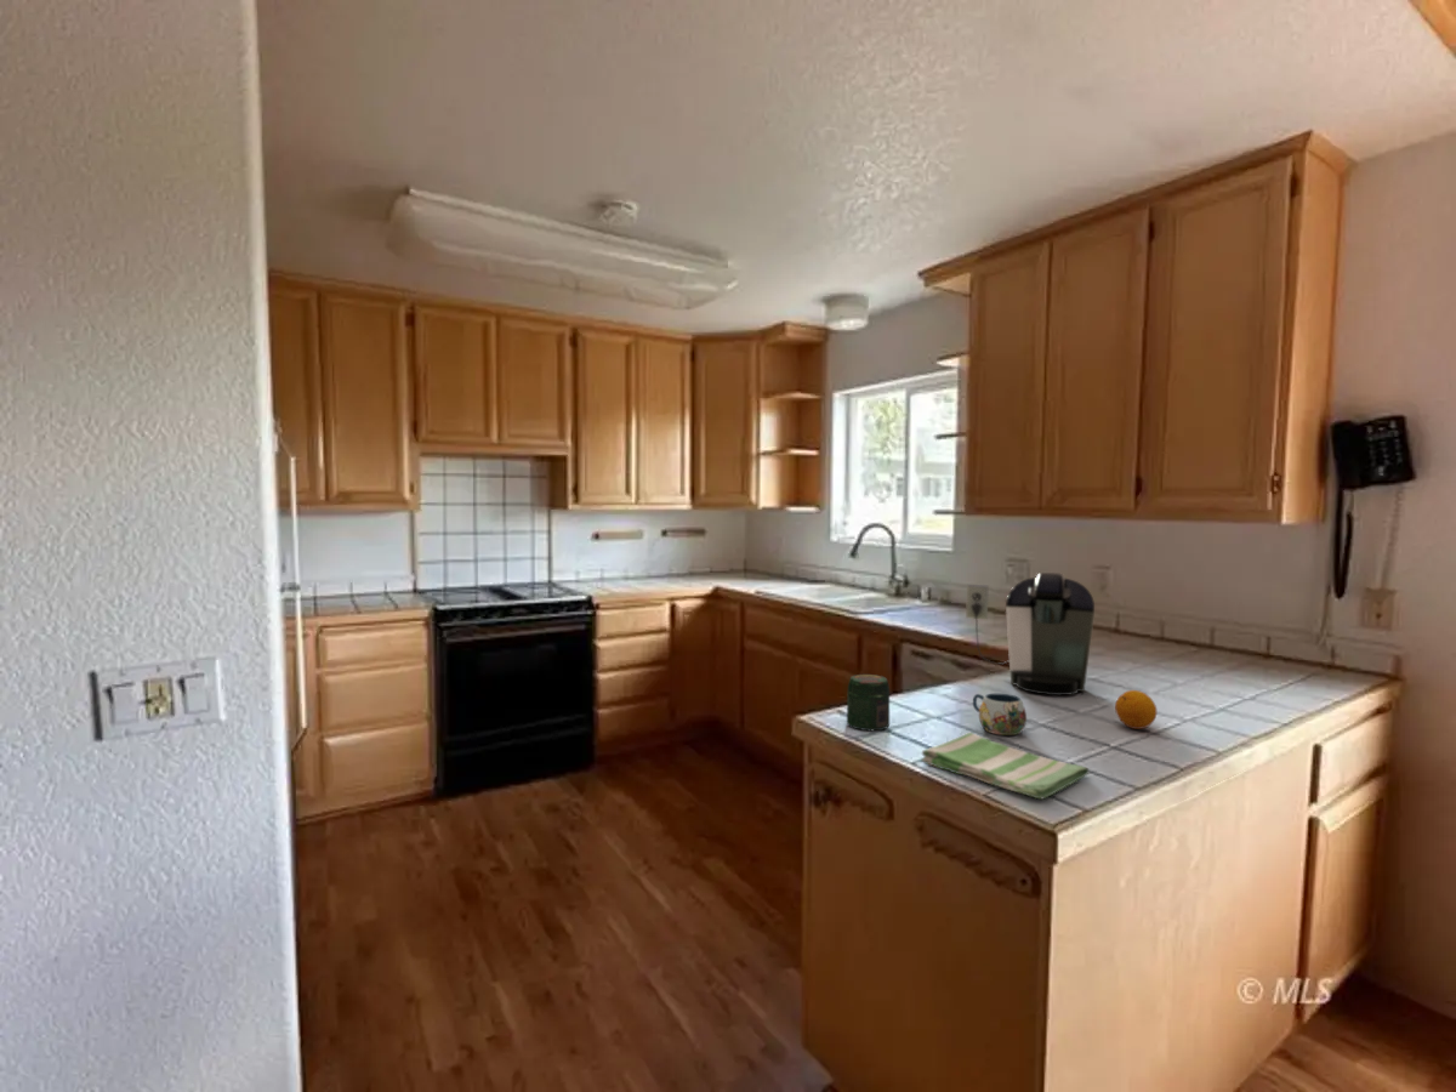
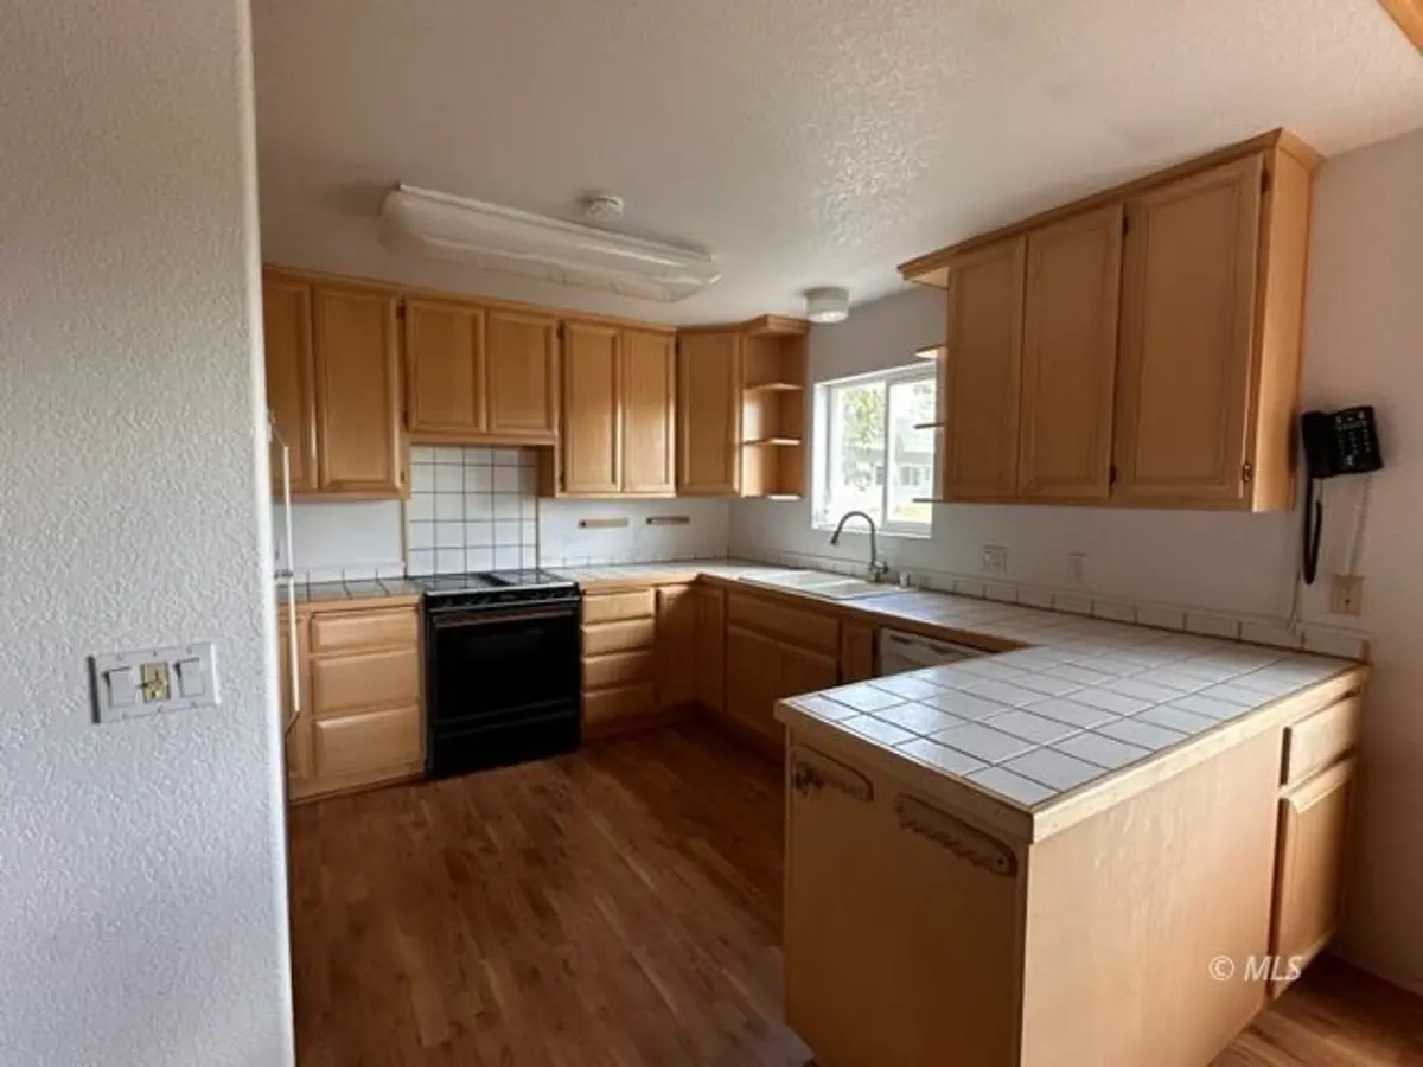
- mug (996, 712)
- dish towel (1001, 762)
- fruit (1136, 709)
- coffee maker (1024, 627)
- jar (868, 701)
